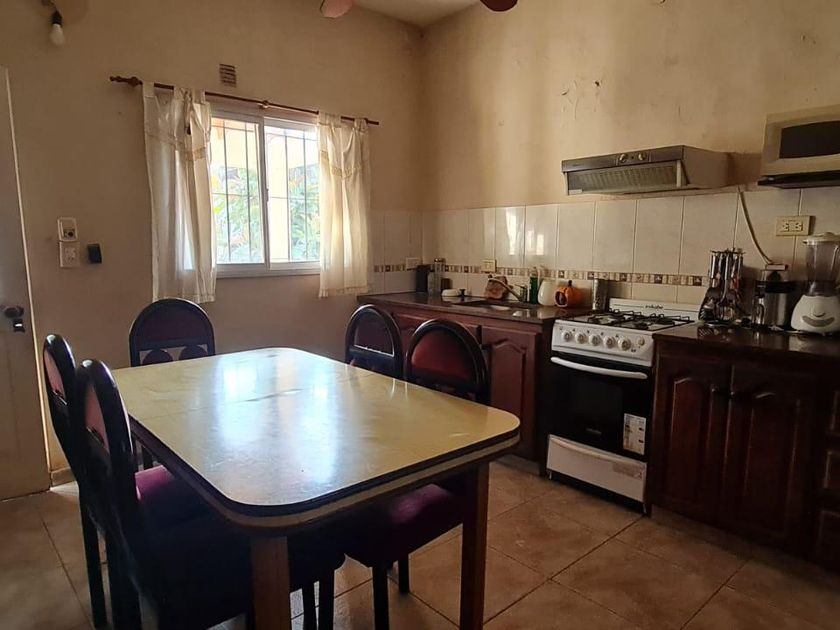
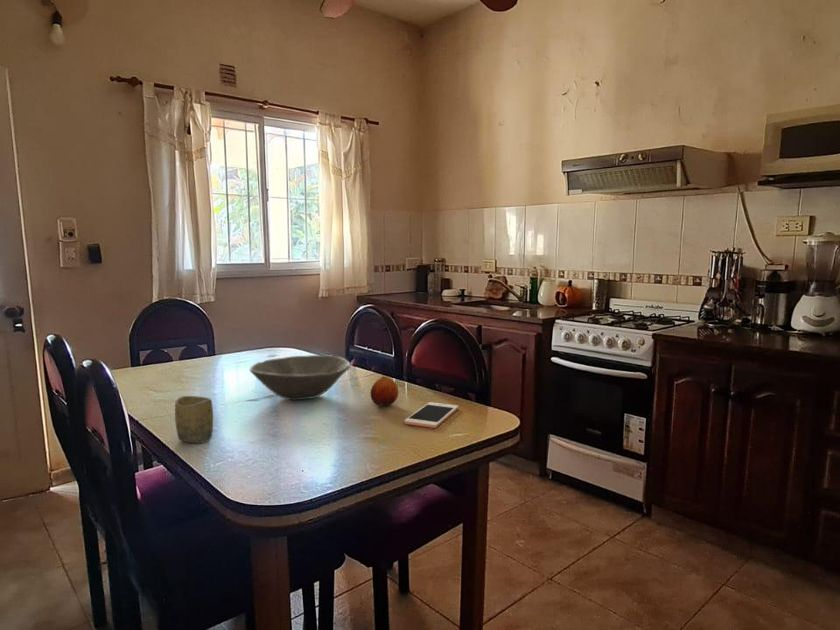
+ bowl (301, 380)
+ cell phone (432, 414)
+ fruit (384, 391)
+ cup (194, 419)
